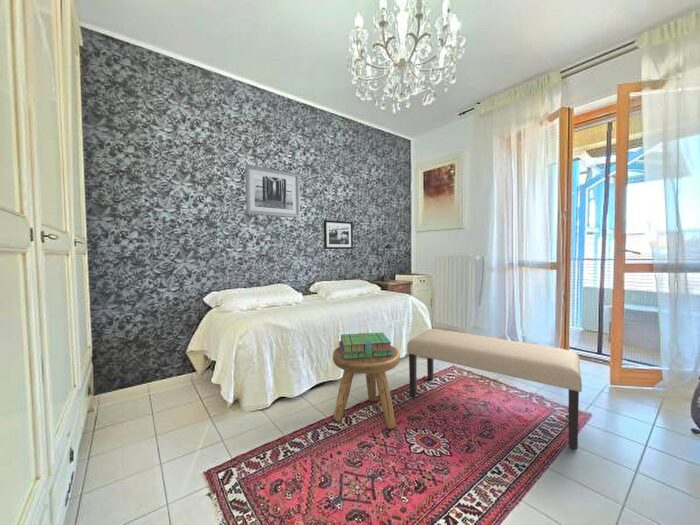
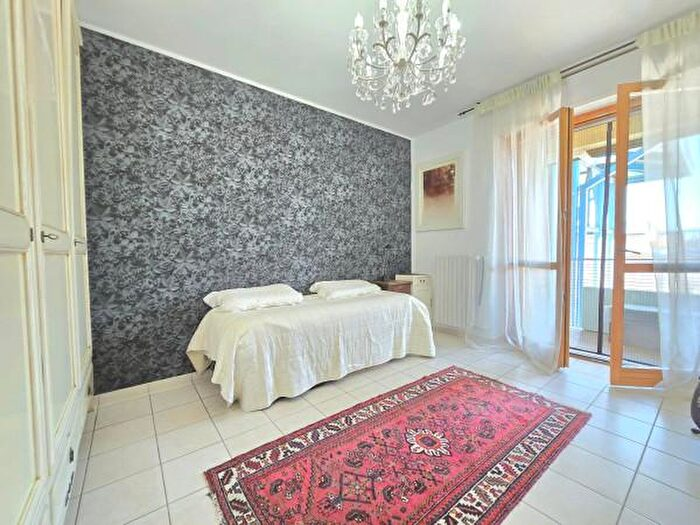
- stack of books (364, 344)
- bench (486, 370)
- picture frame (338, 235)
- wall art (274, 192)
- stool (367, 383)
